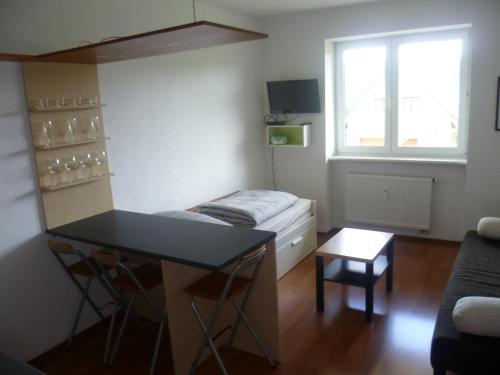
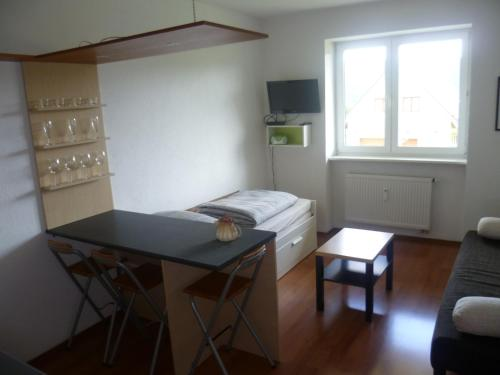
+ teapot (227, 226)
